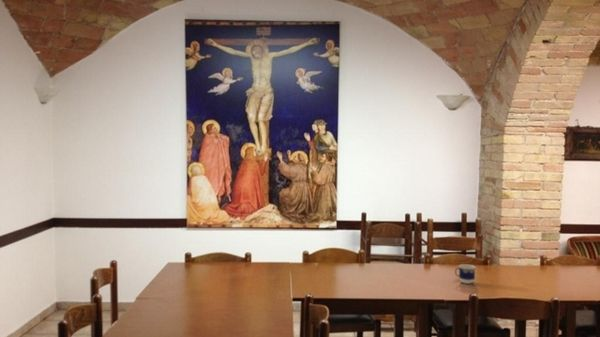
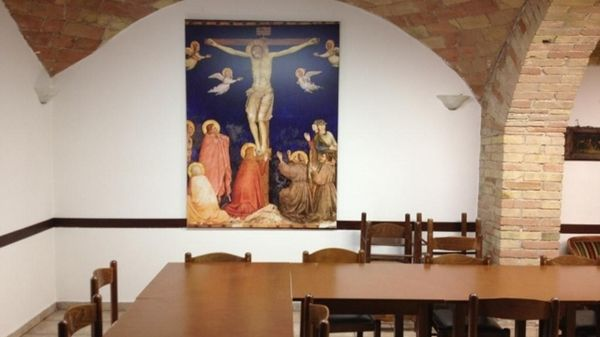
- cup (464, 274)
